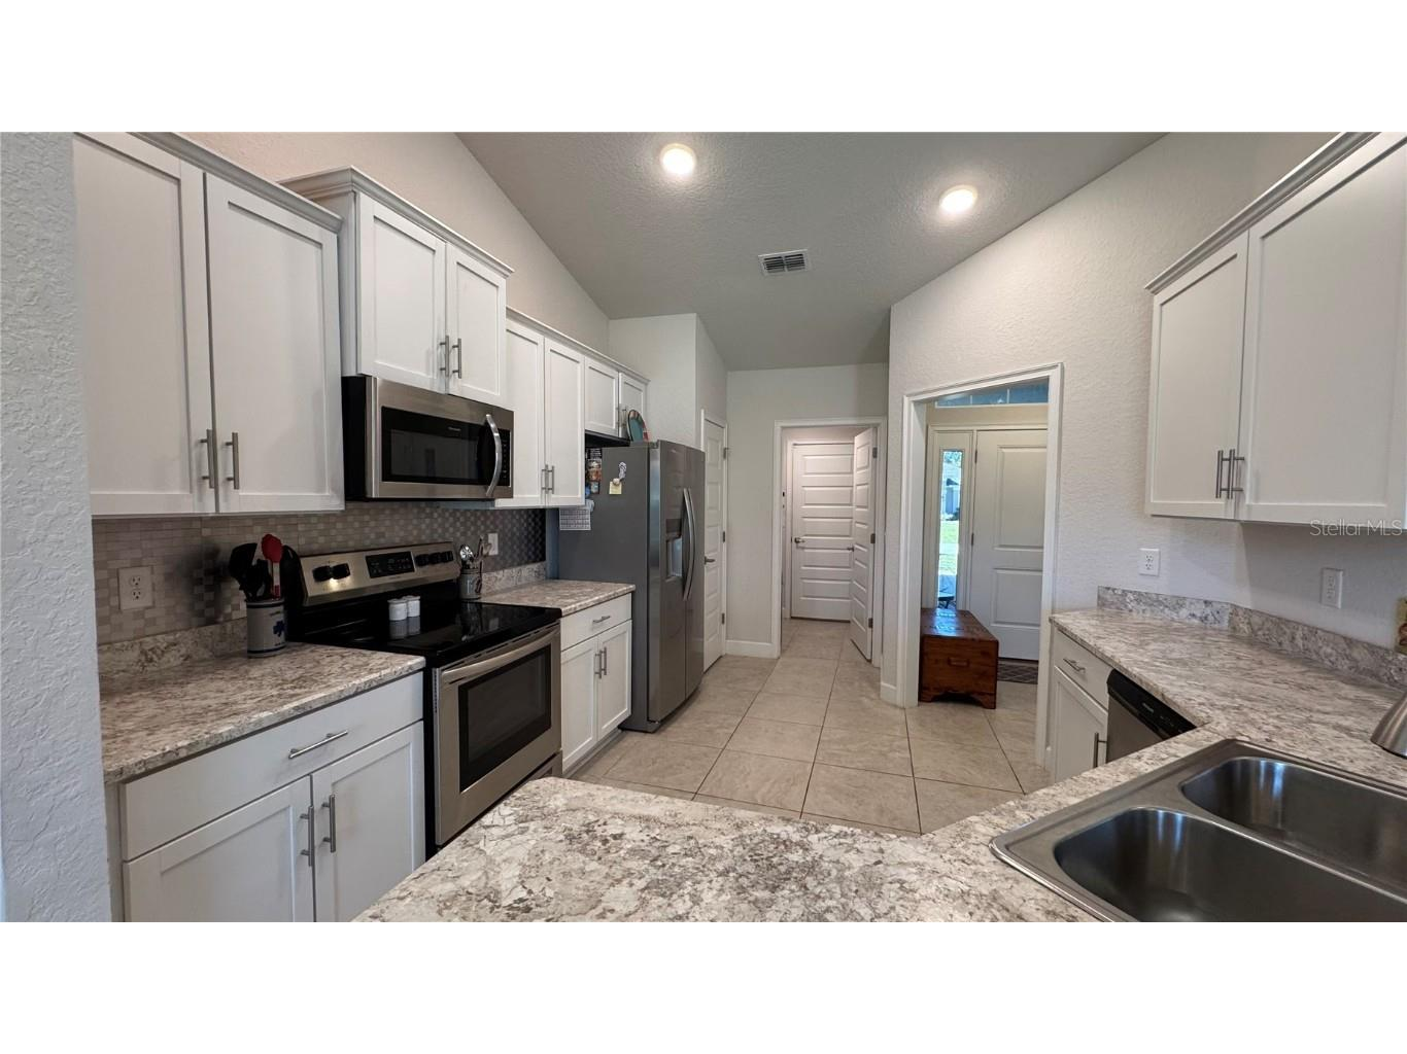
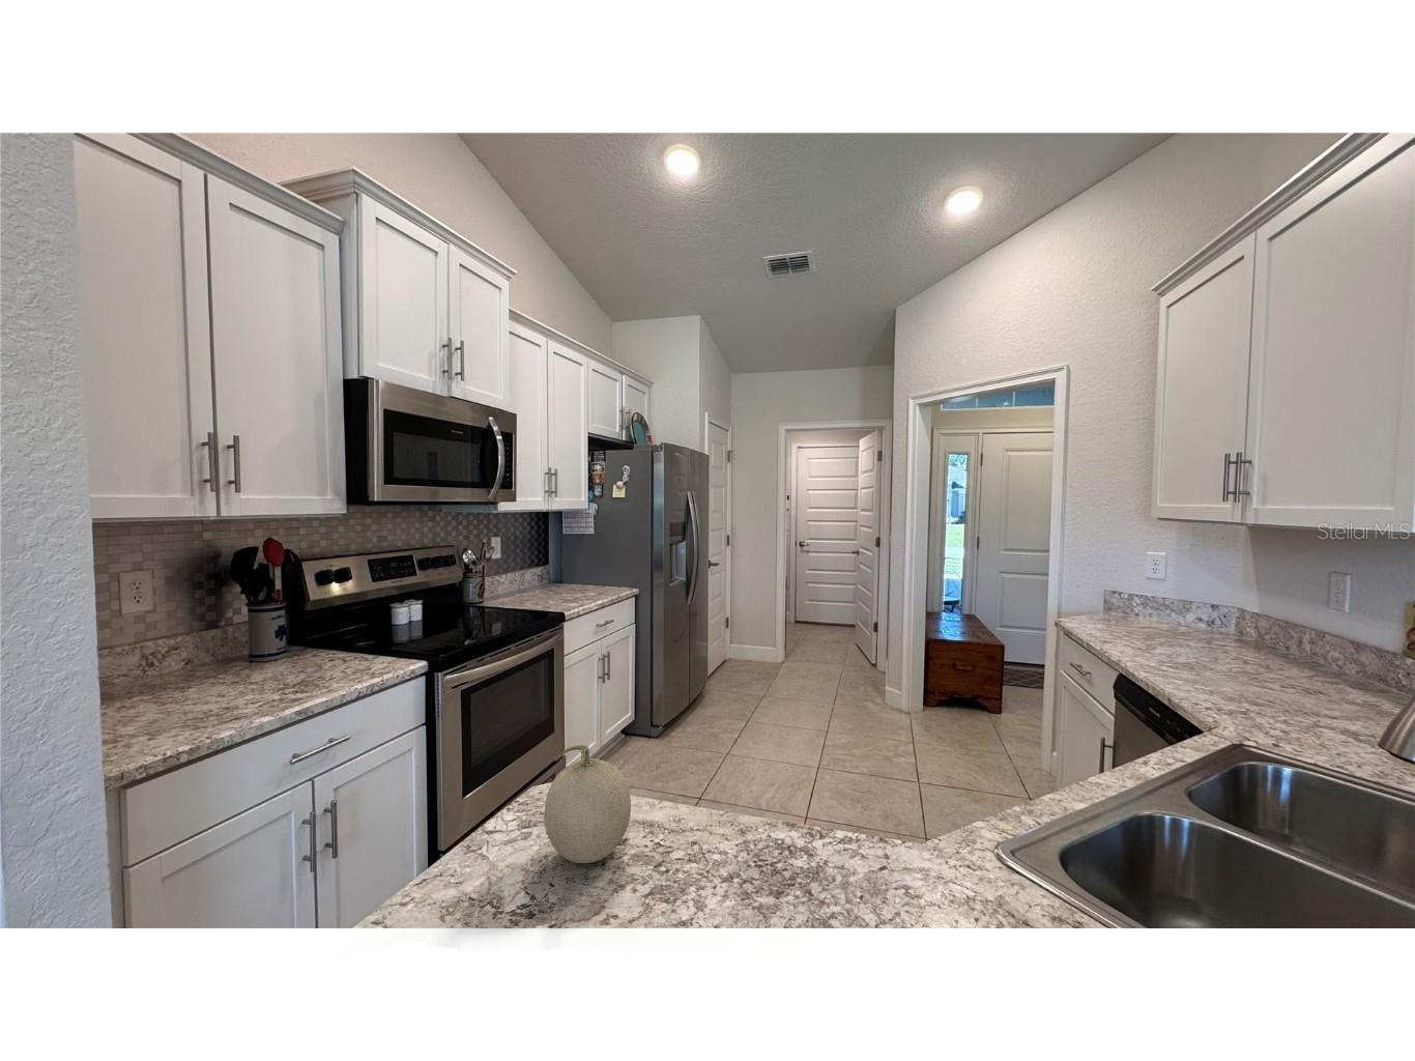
+ fruit (585, 794)
